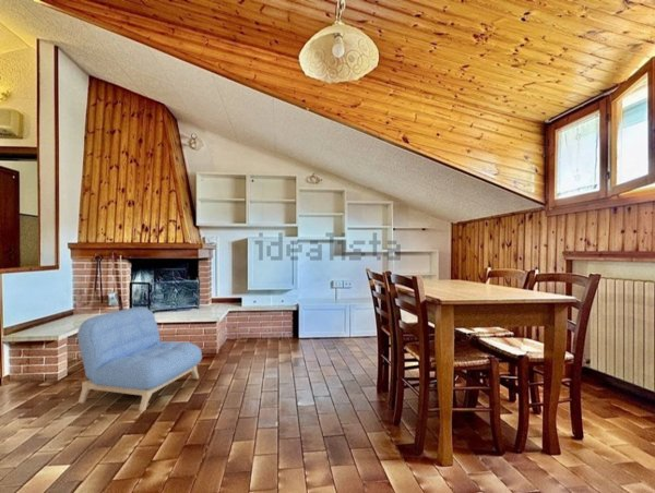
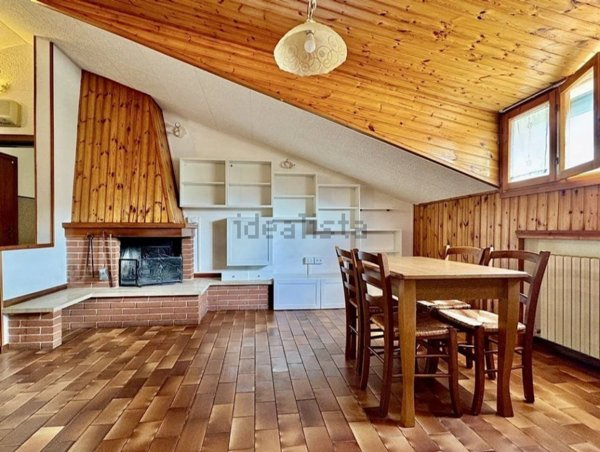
- armchair (144, 351)
